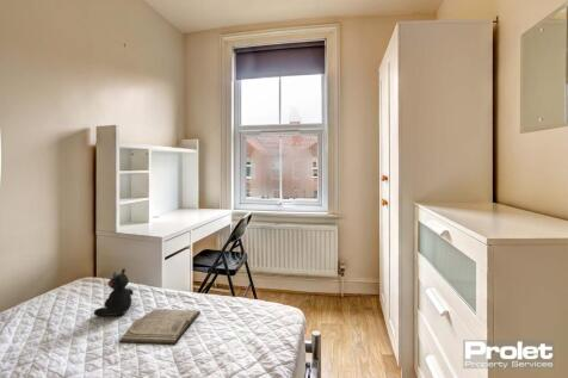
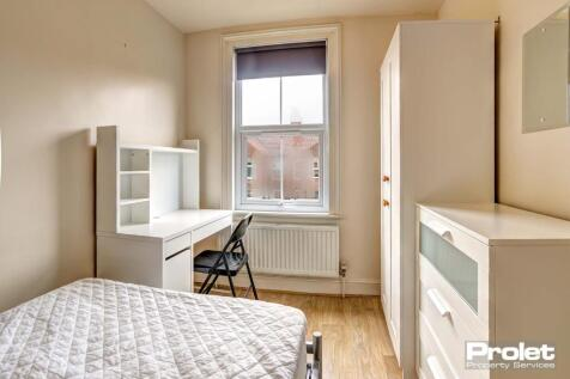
- teddy bear (113, 291)
- diary (163, 321)
